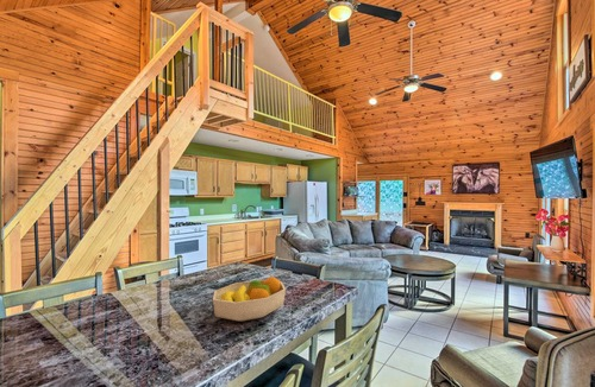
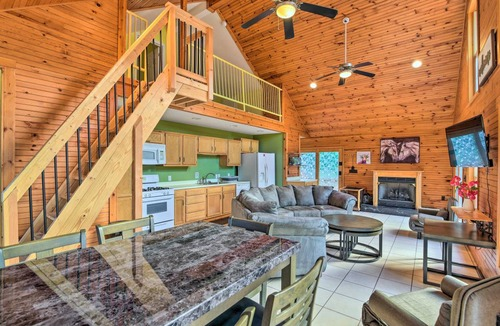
- fruit bowl (250, 296)
